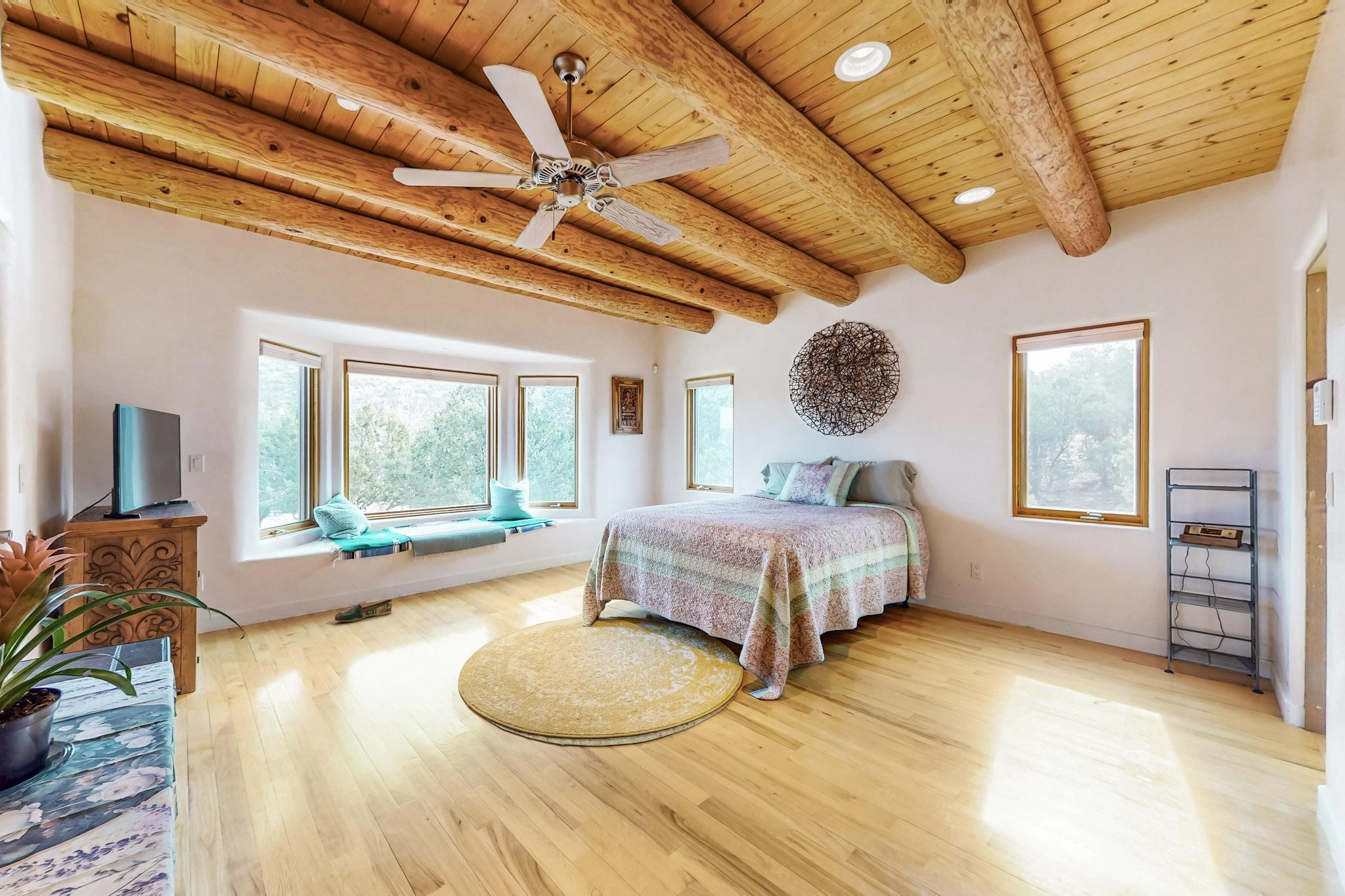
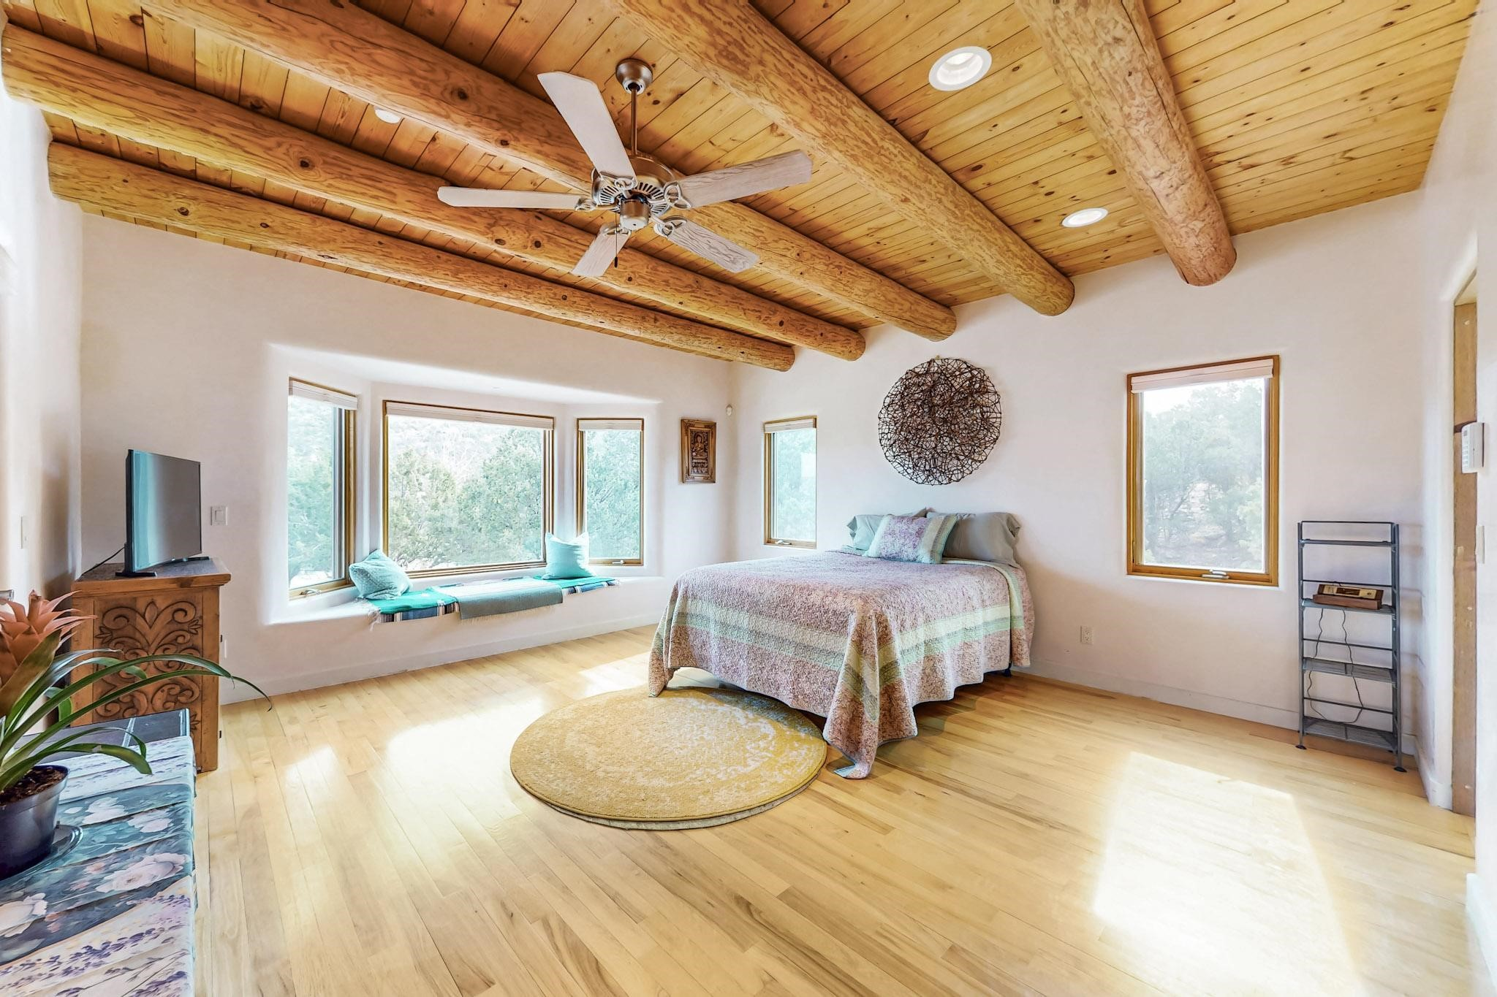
- shoe (364, 610)
